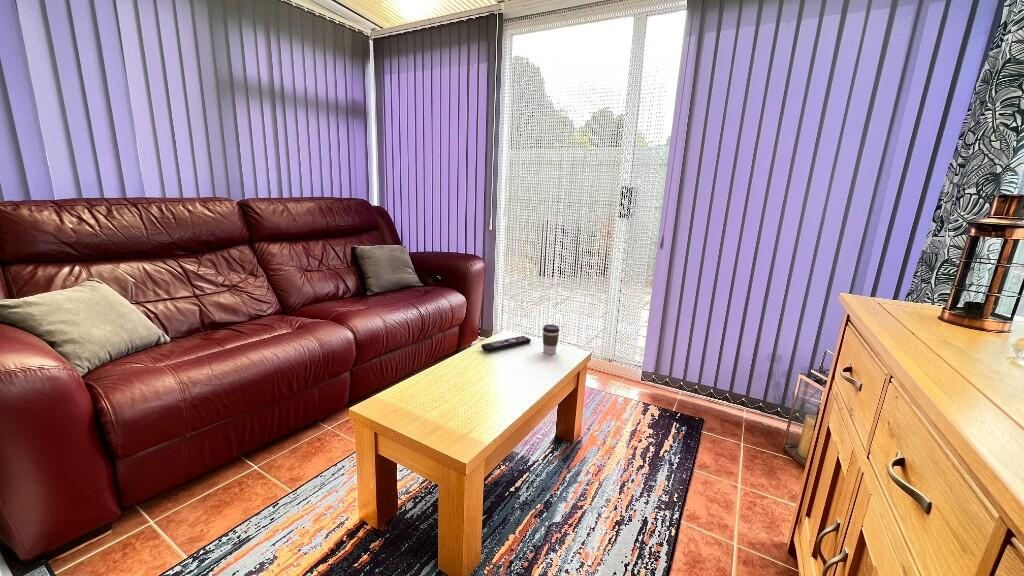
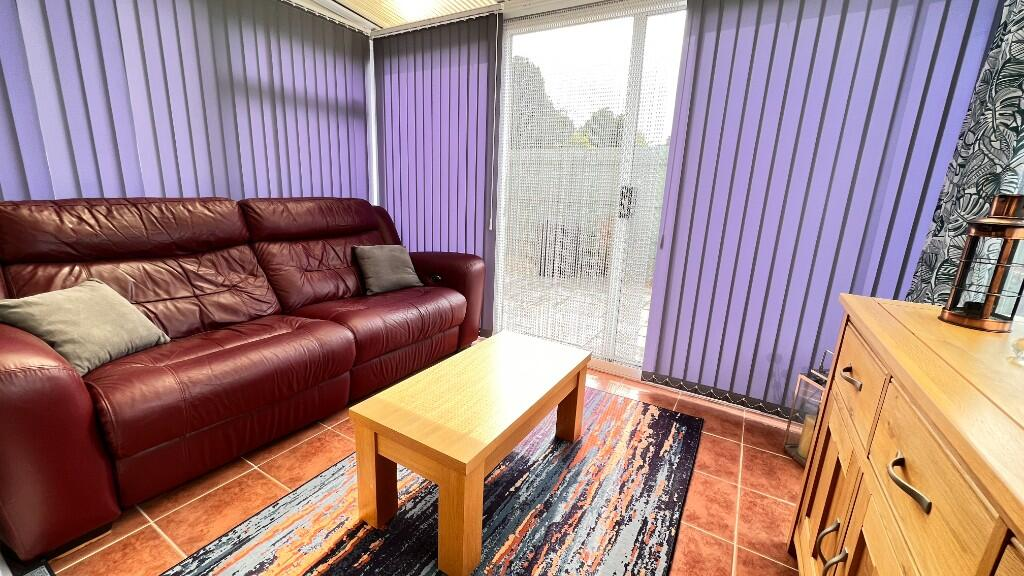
- remote control (506, 343)
- coffee cup (550, 339)
